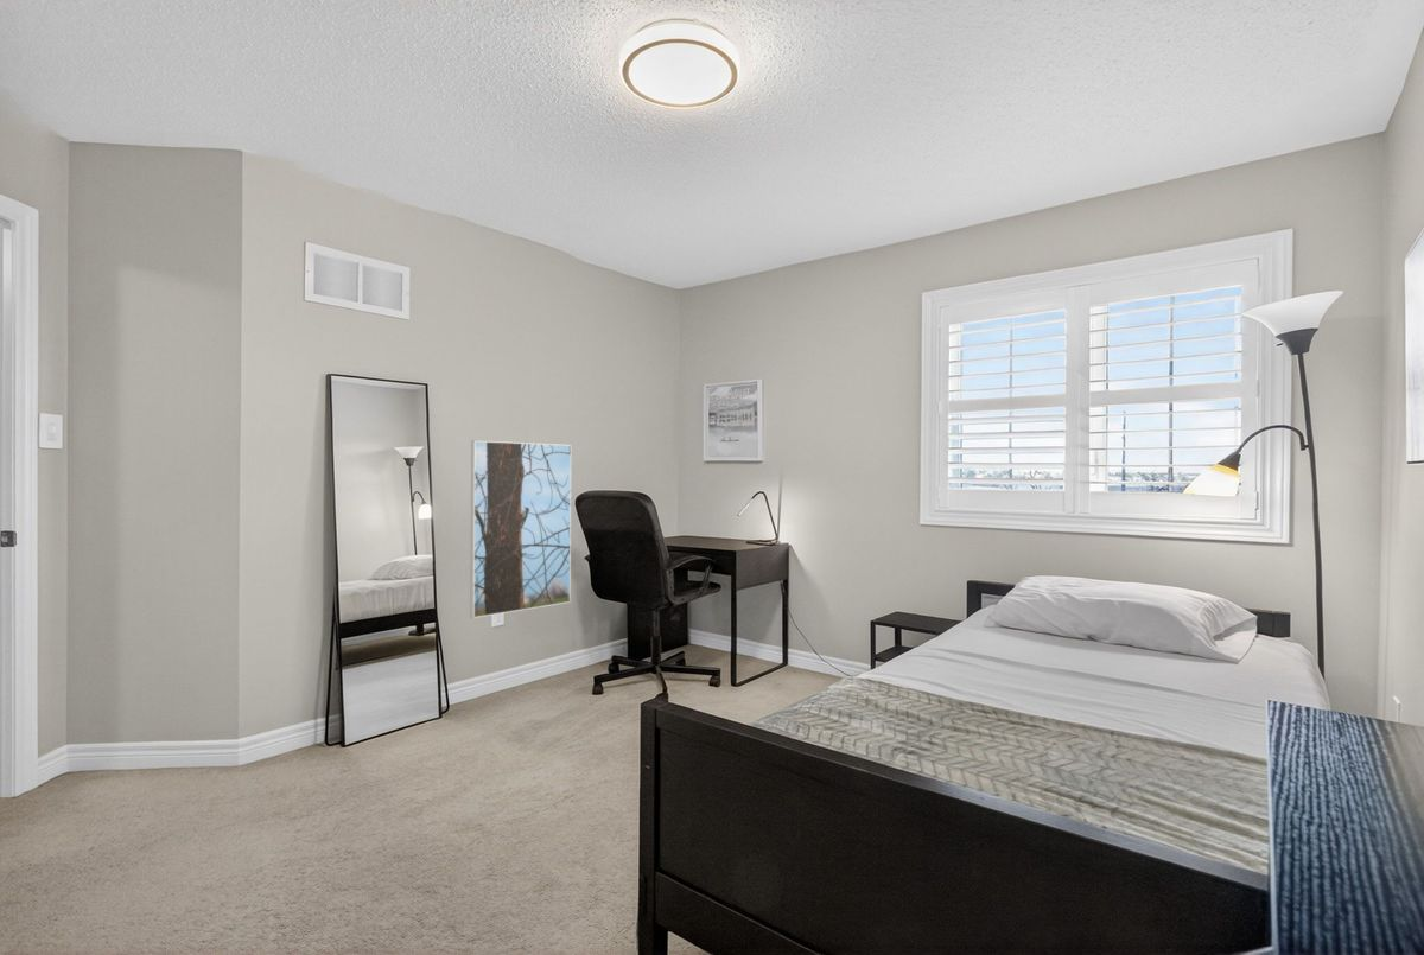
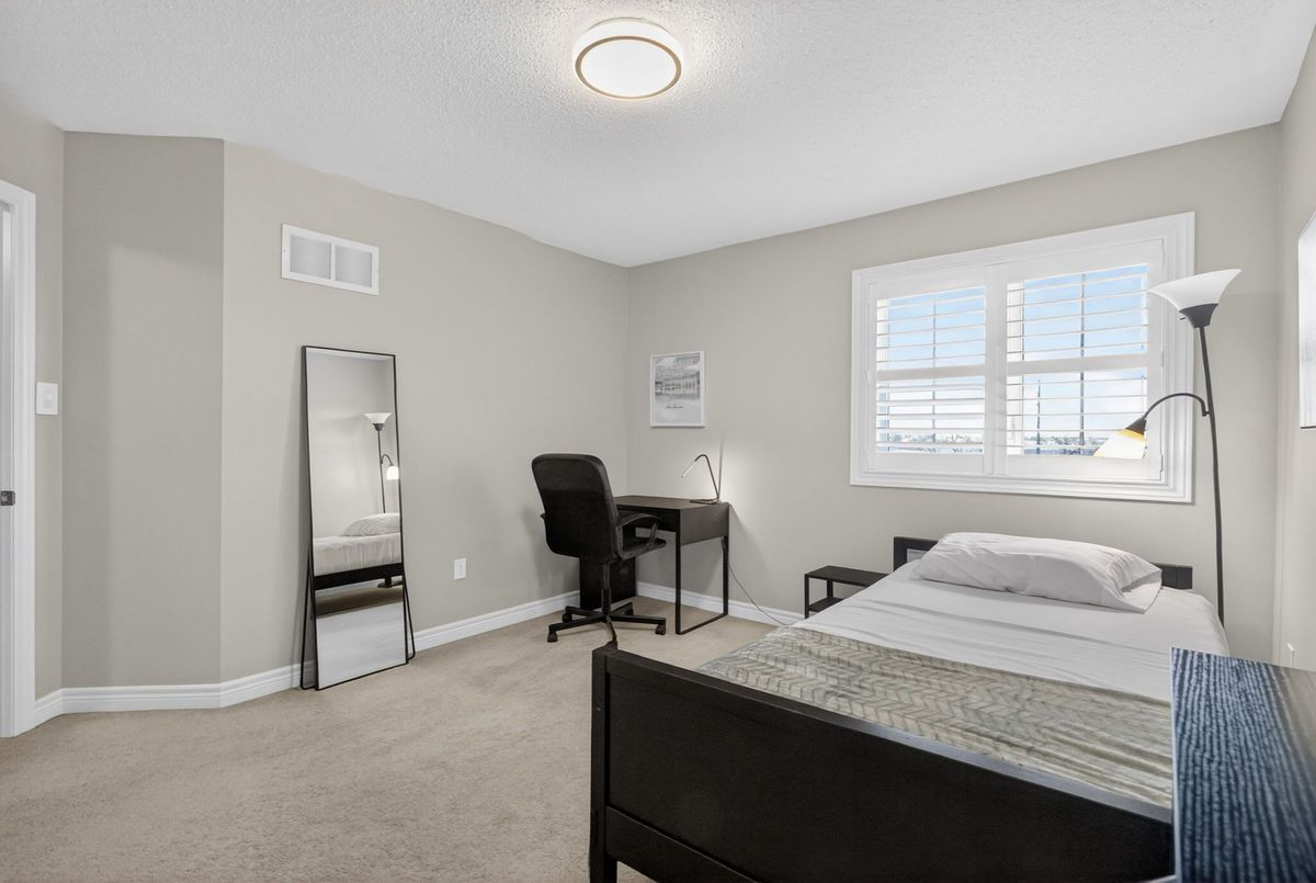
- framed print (523, 526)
